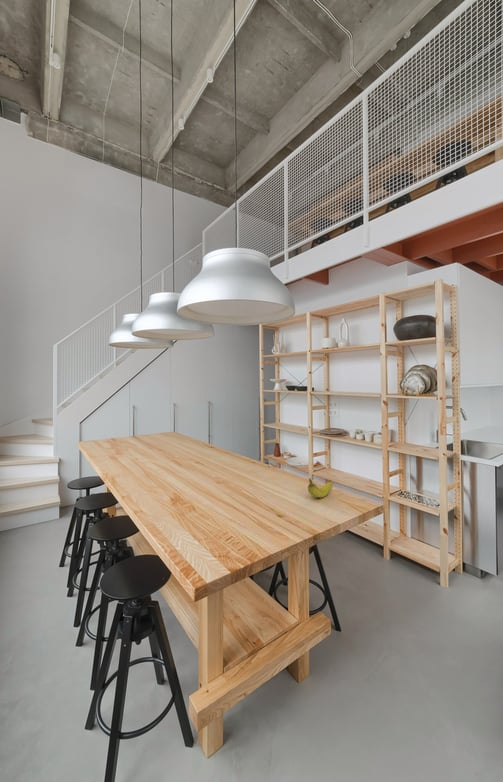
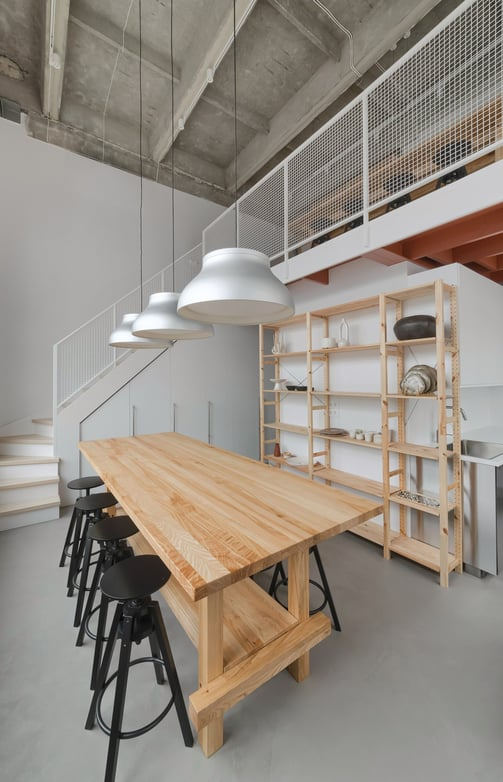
- fruit (321, 487)
